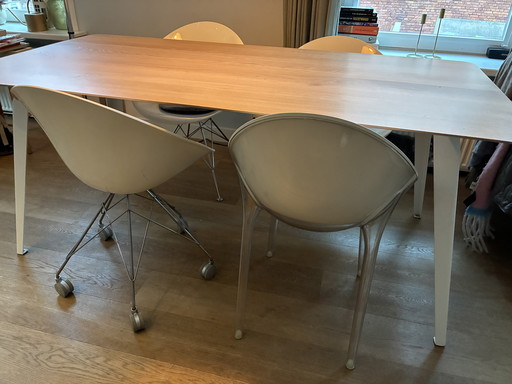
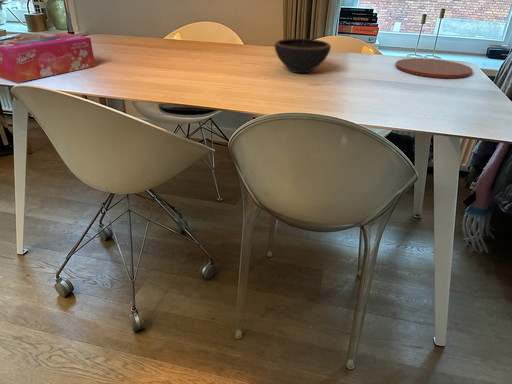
+ bowl (301, 57)
+ plate (432, 67)
+ tissue box (42, 55)
